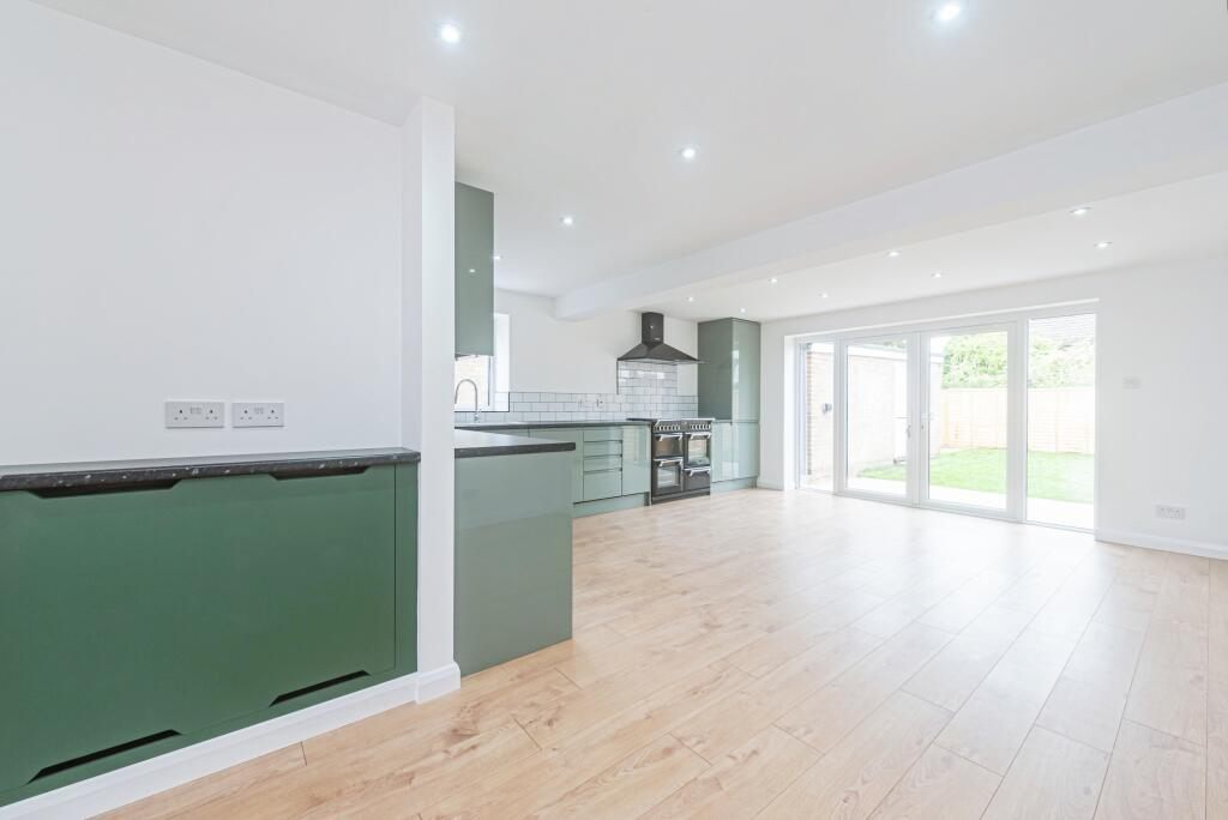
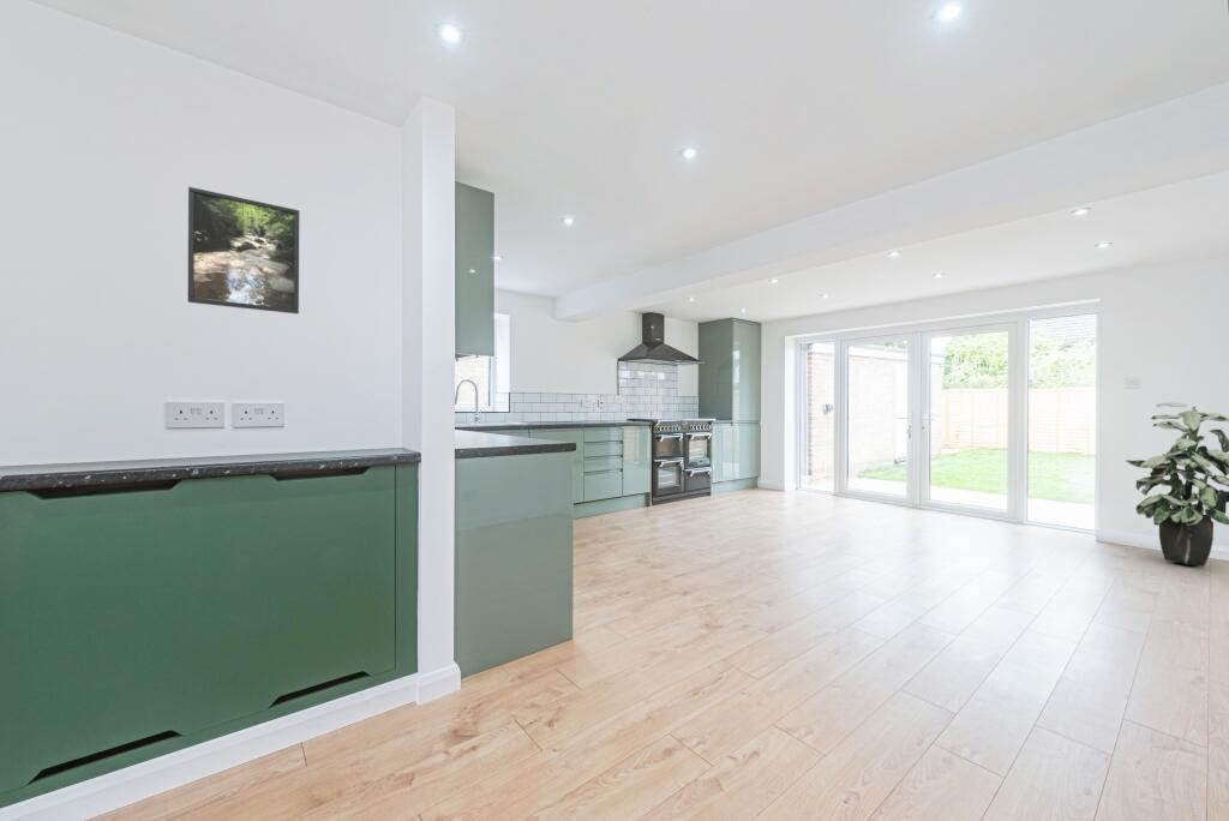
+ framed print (246, 253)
+ indoor plant (1181, 481)
